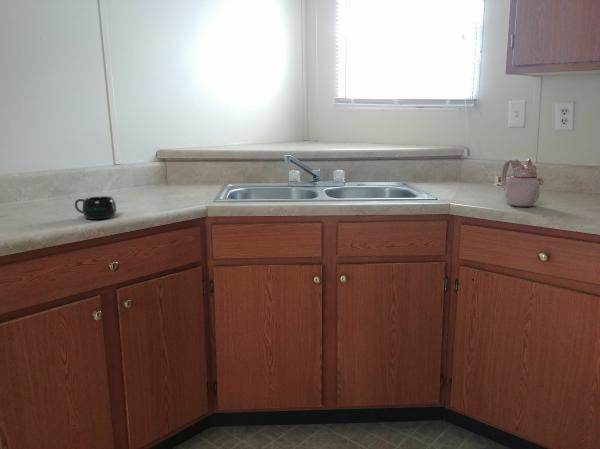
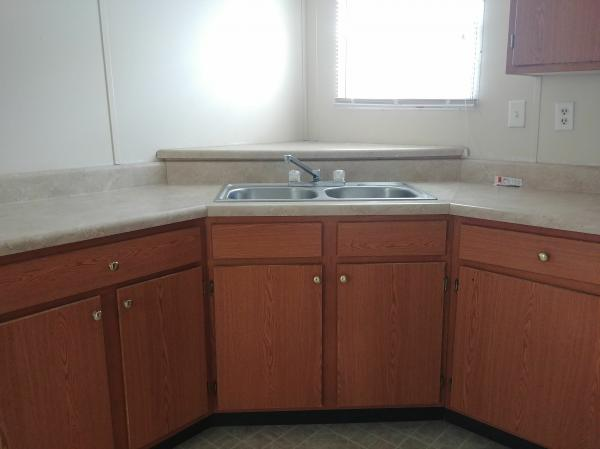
- mug (95, 207)
- teapot (521, 182)
